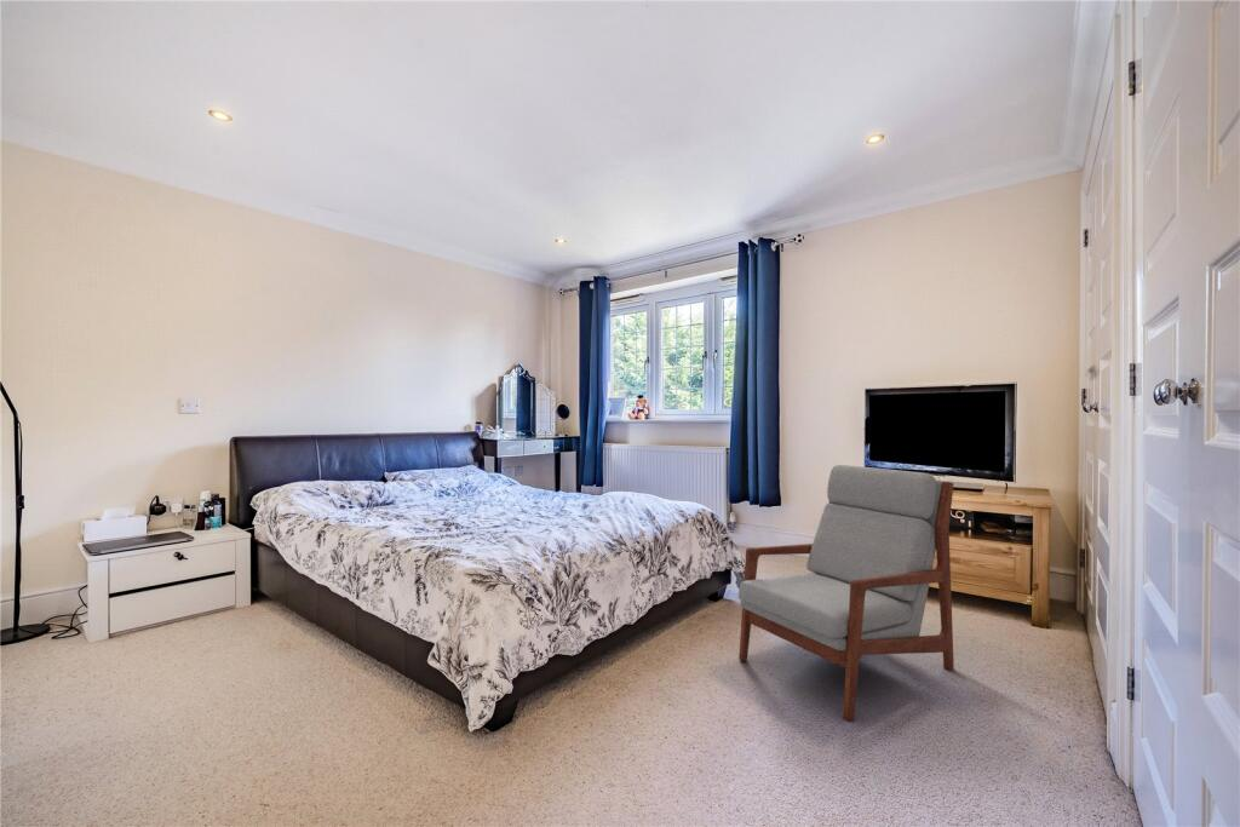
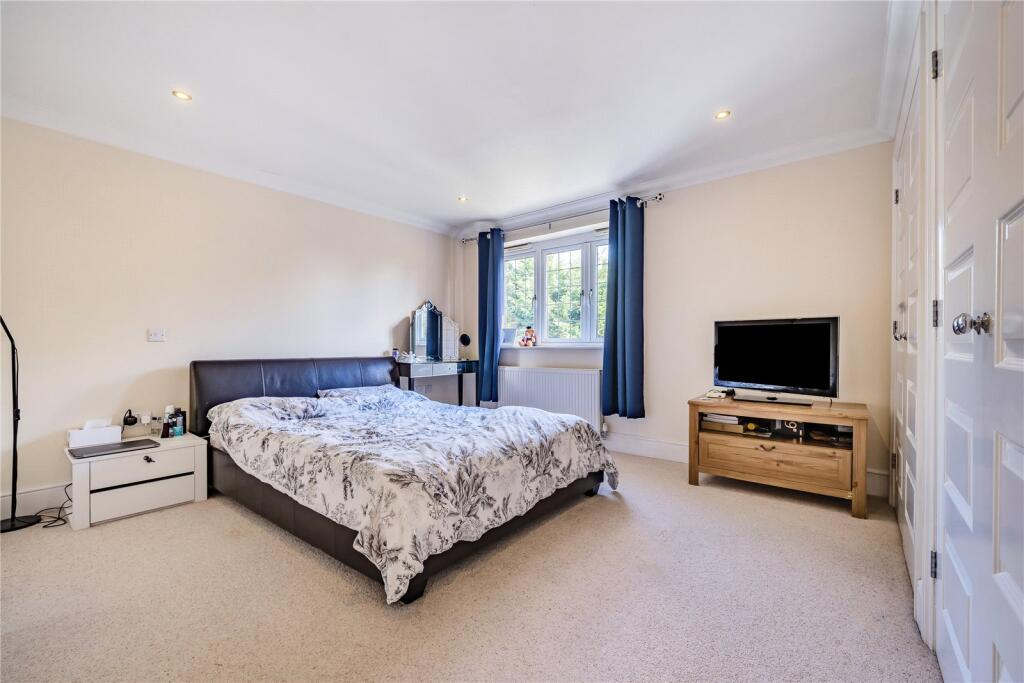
- armchair (840, 568)
